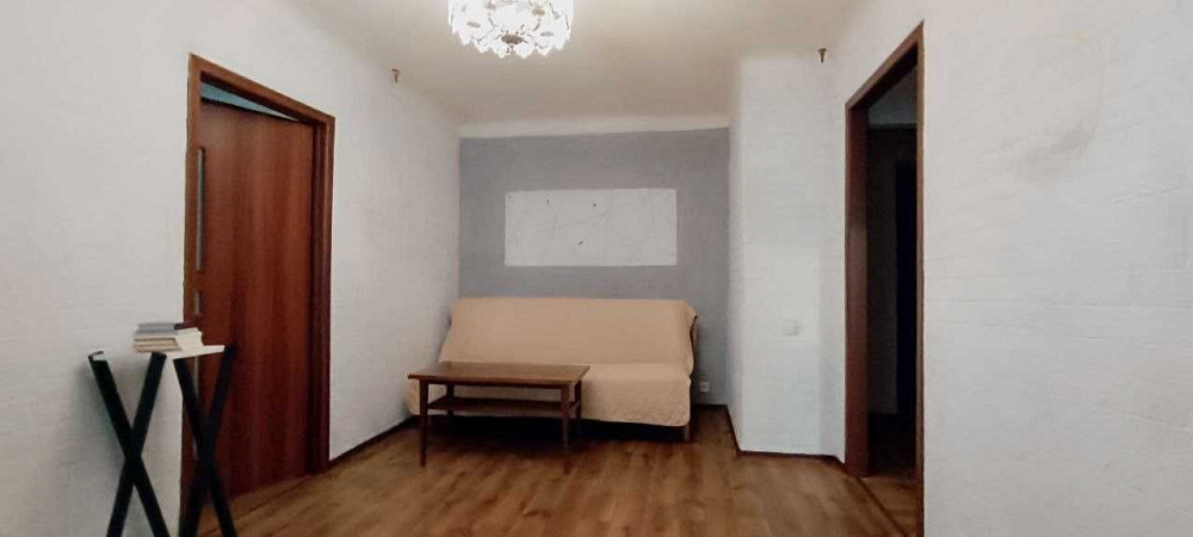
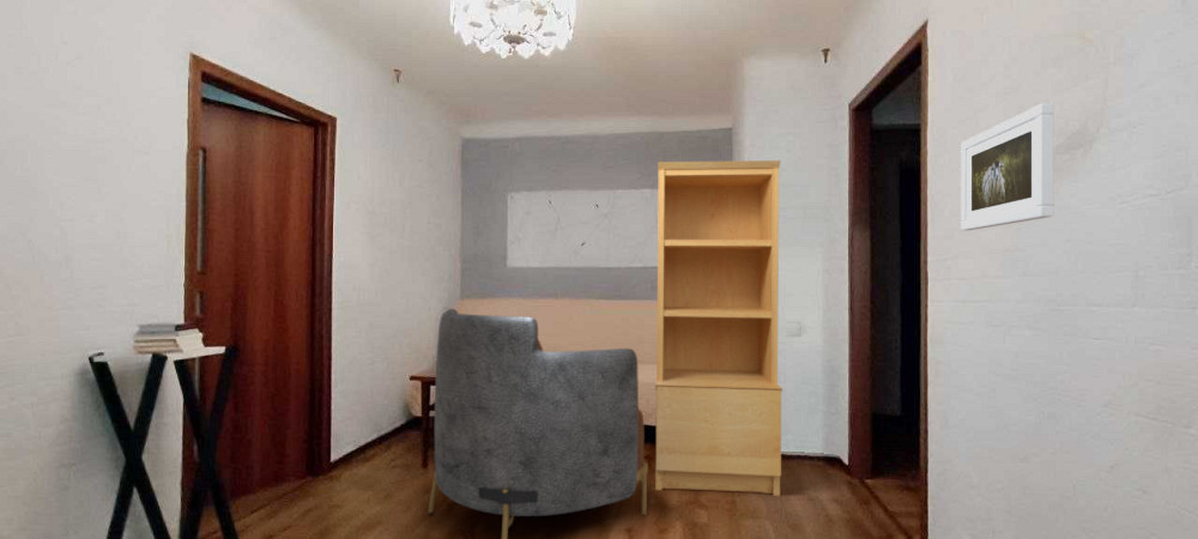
+ bookcase (714, 321)
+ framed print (1000, 174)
+ armchair (538, 412)
